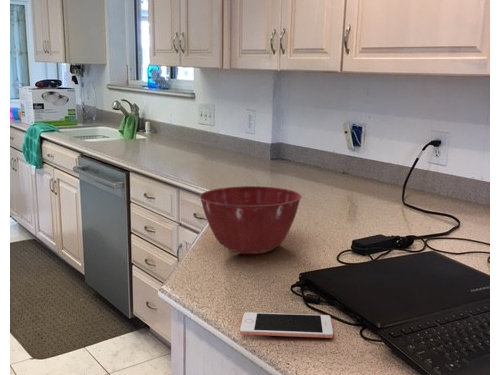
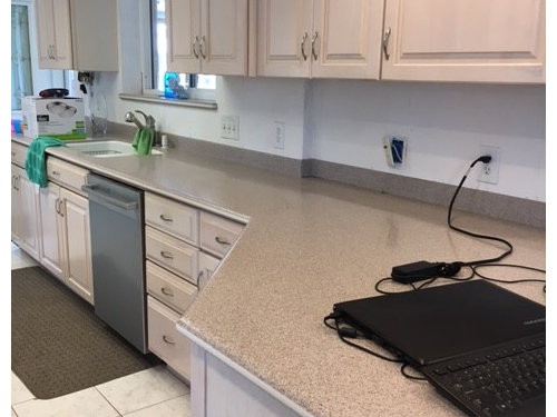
- cell phone (286, 324)
- mixing bowl (250, 221)
